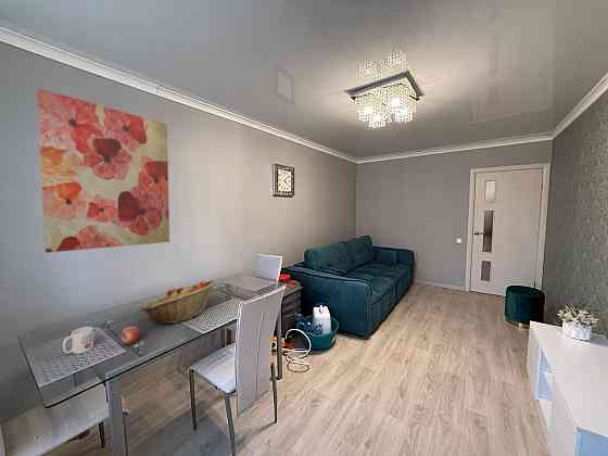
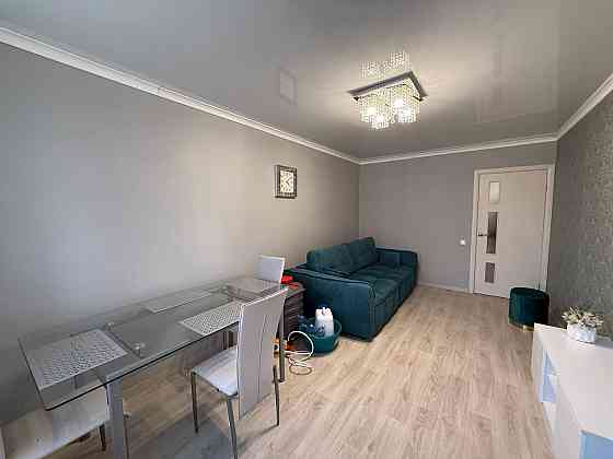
- fruit basket (182, 299)
- fruit (130, 334)
- wall art (114, 178)
- mug (78, 341)
